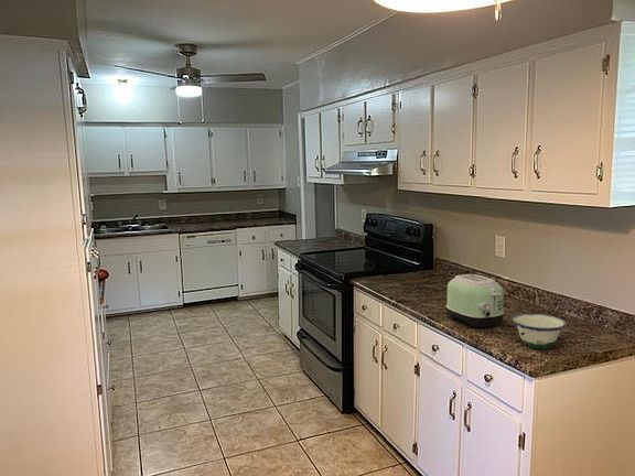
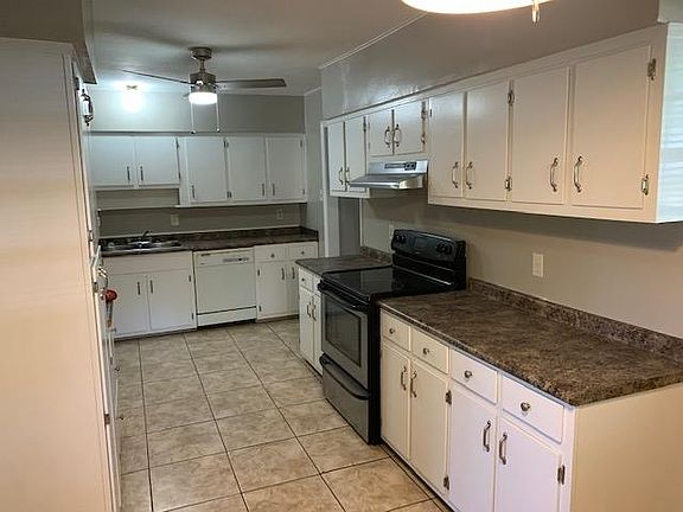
- toaster (475, 300)
- bowl (537, 332)
